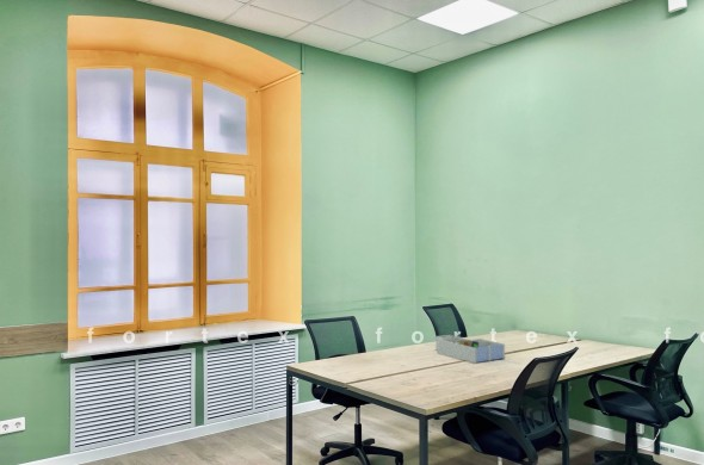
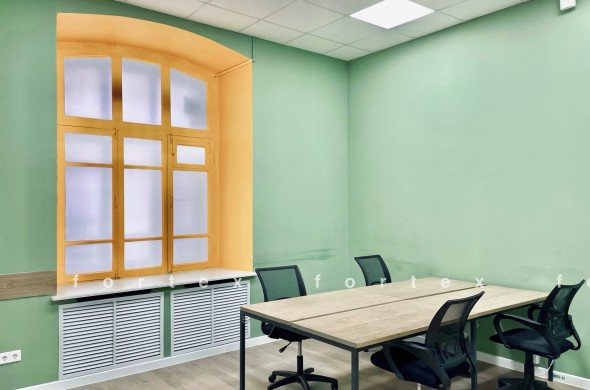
- desk organizer (465, 347)
